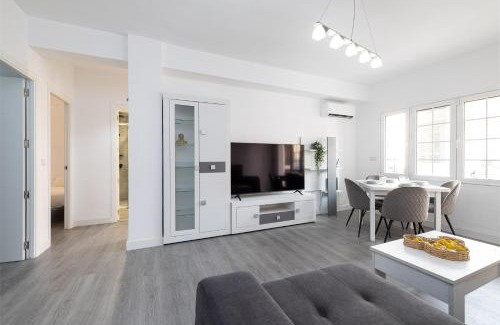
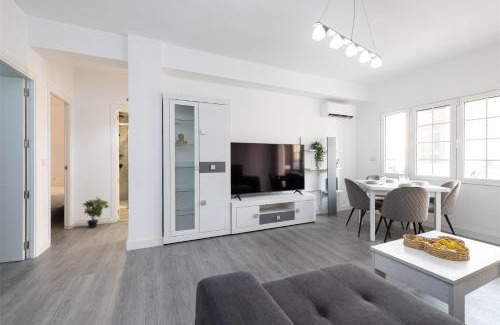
+ potted plant (95, 211)
